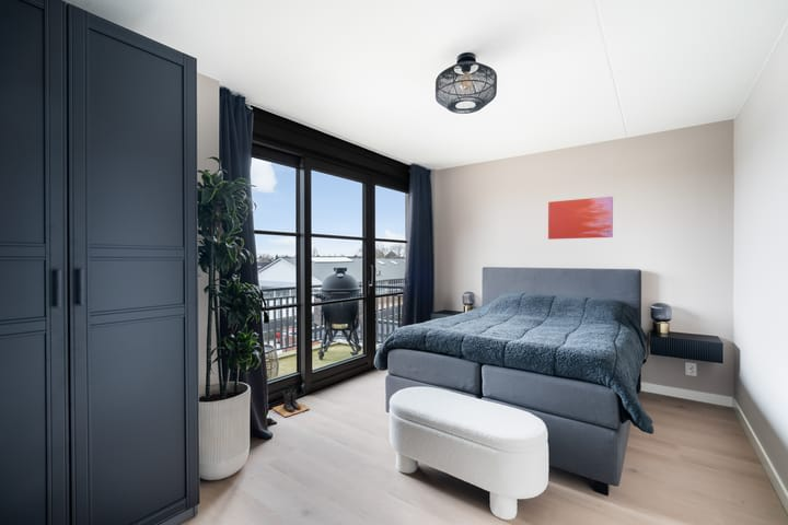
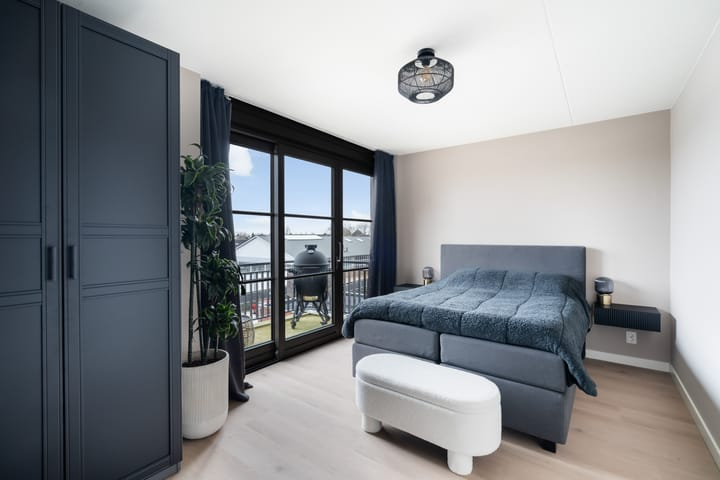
- wall art (579, 219)
- boots (290, 400)
